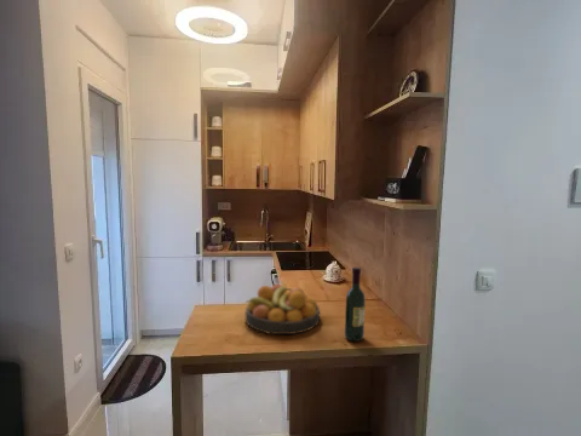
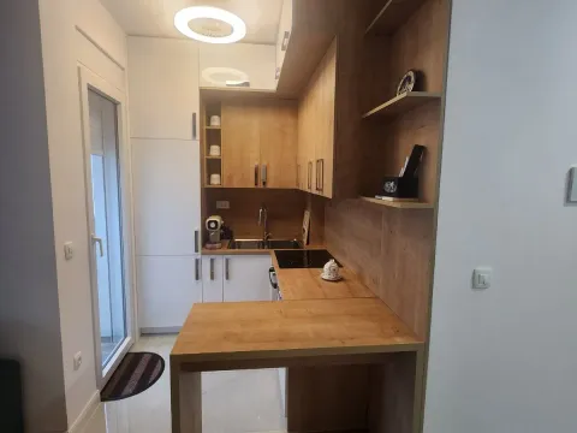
- wine bottle (355, 303)
- fruit bowl (282, 303)
